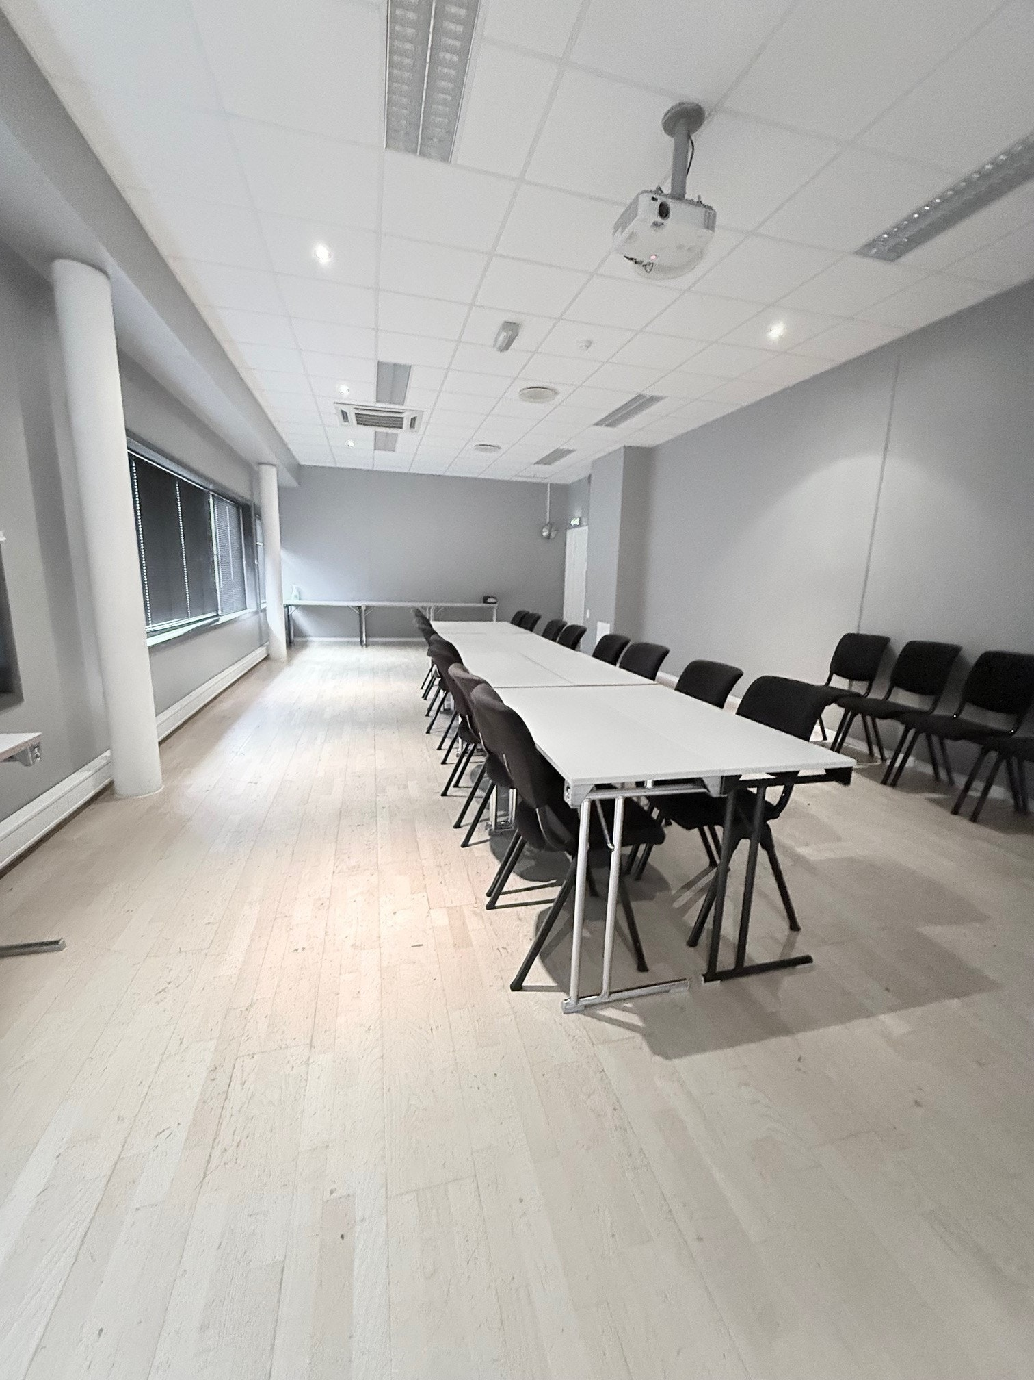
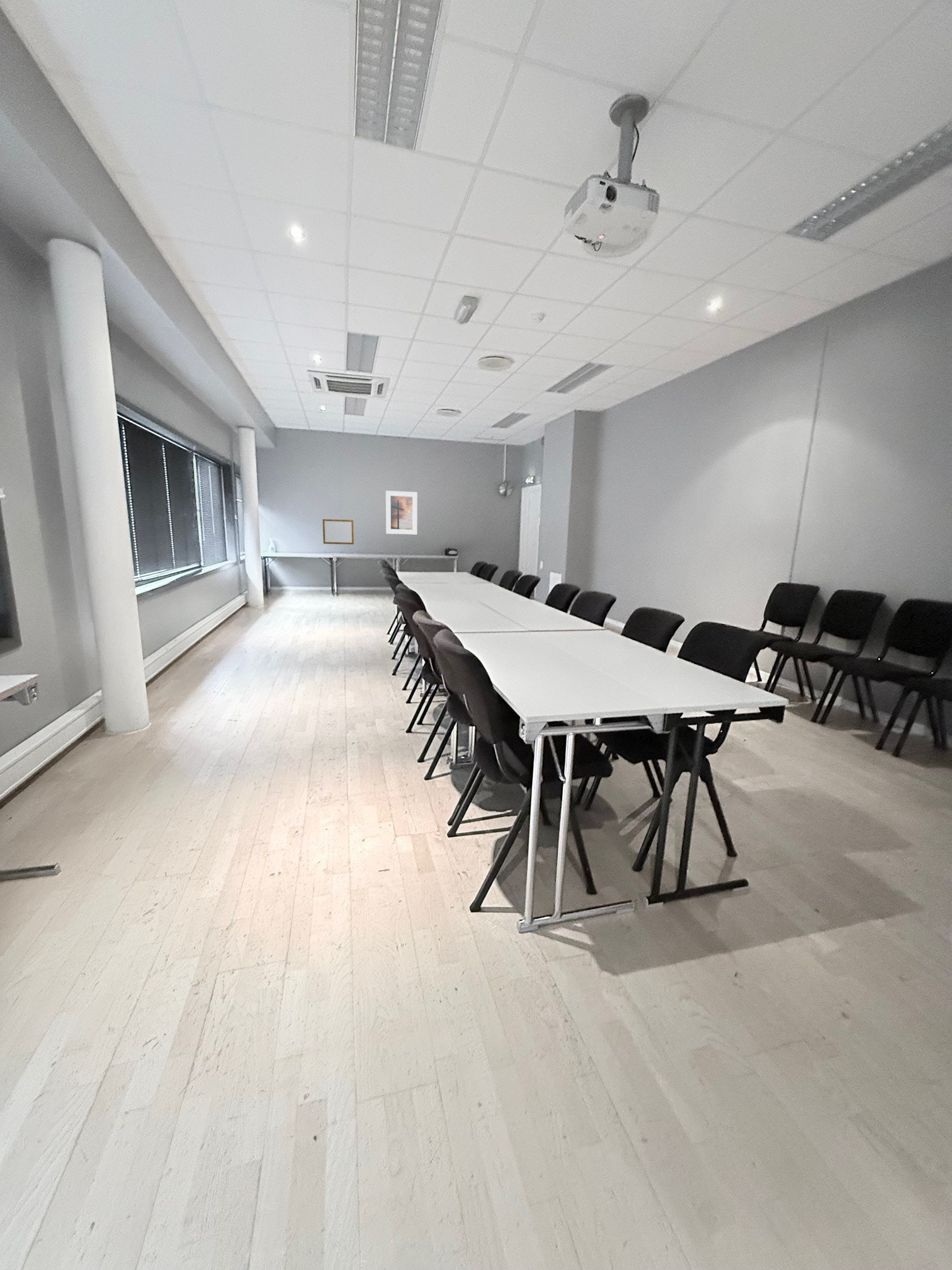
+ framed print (401, 513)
+ writing board (338, 532)
